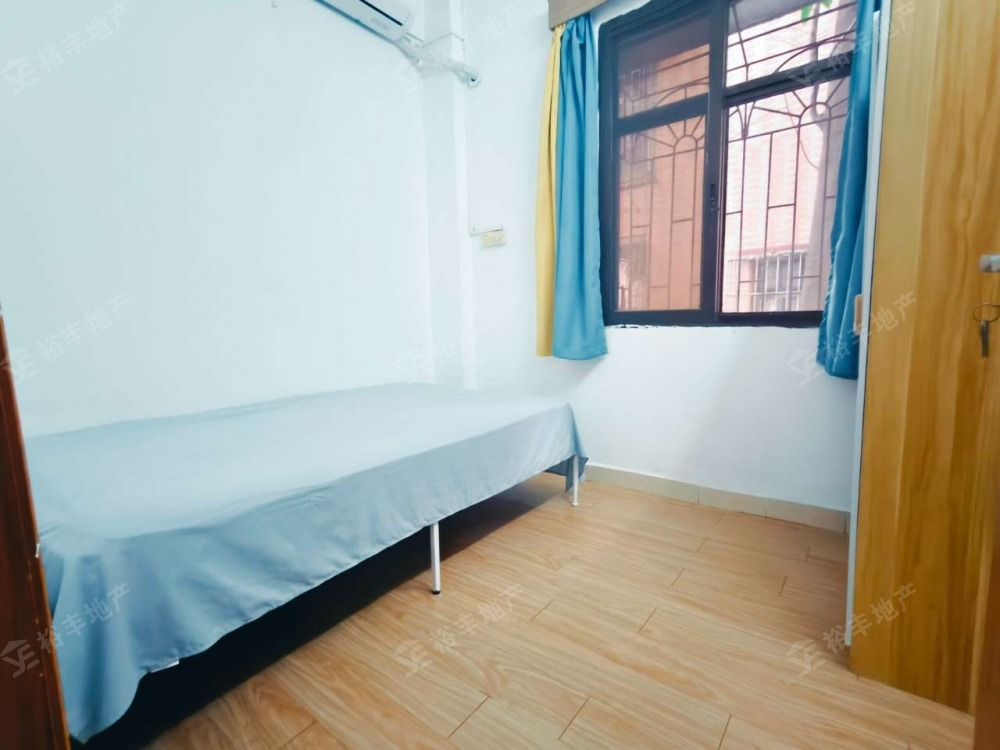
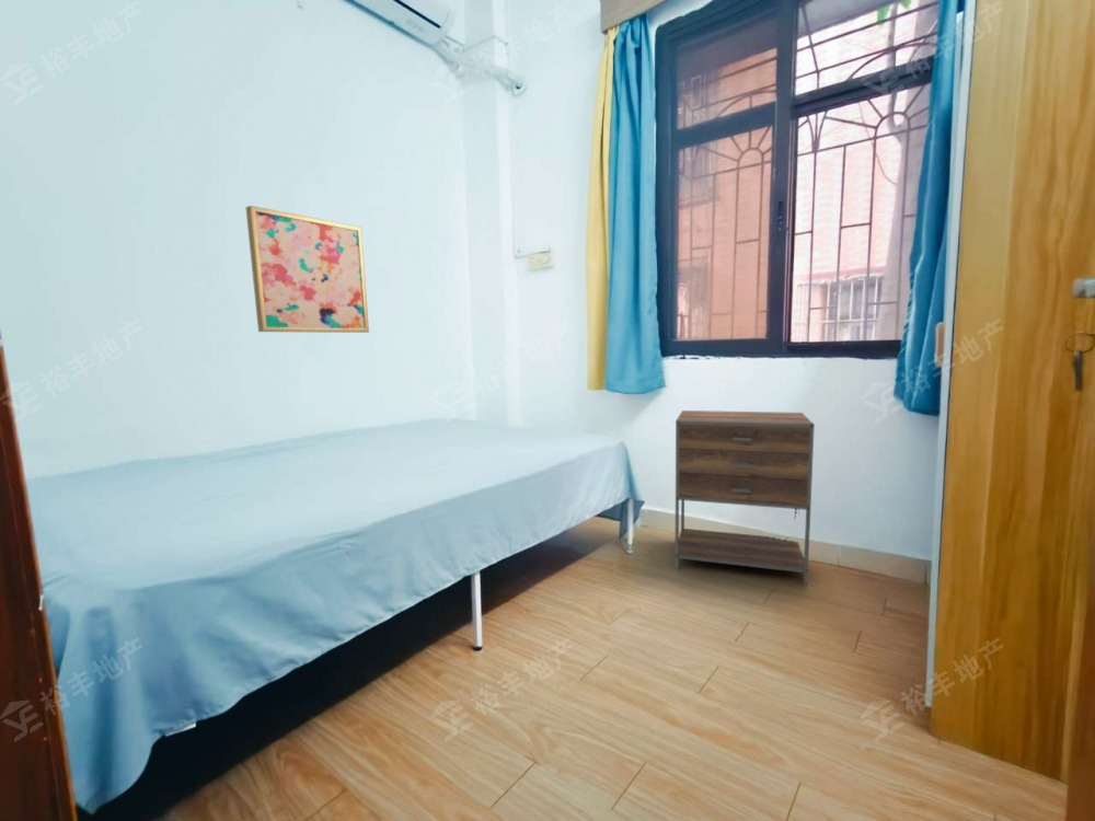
+ wall art (313, 276)
+ nightstand (739, 490)
